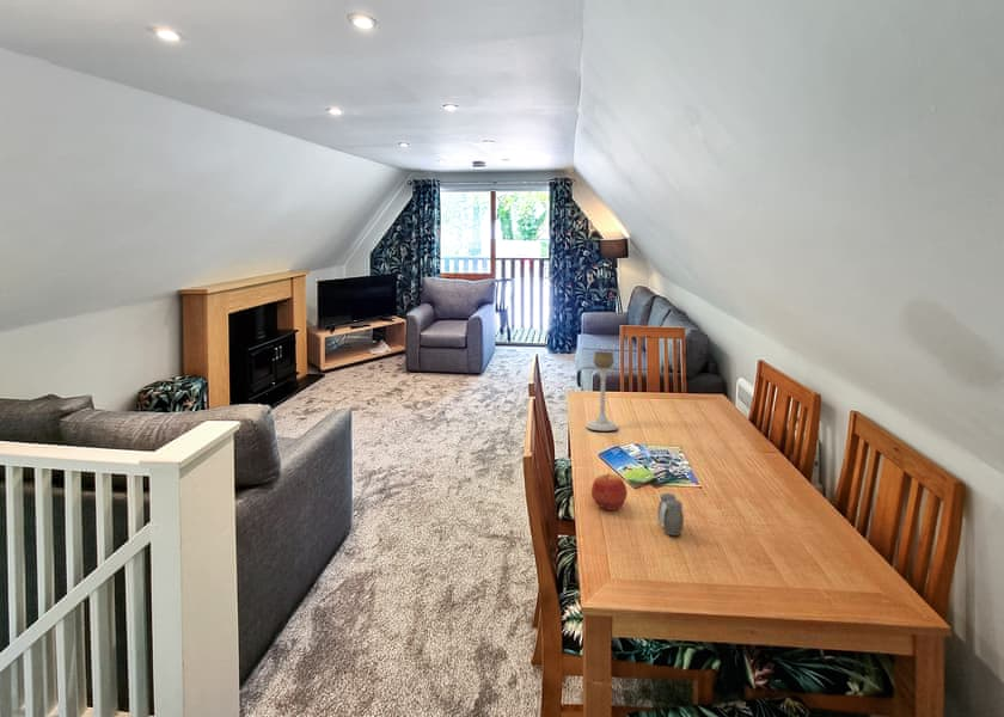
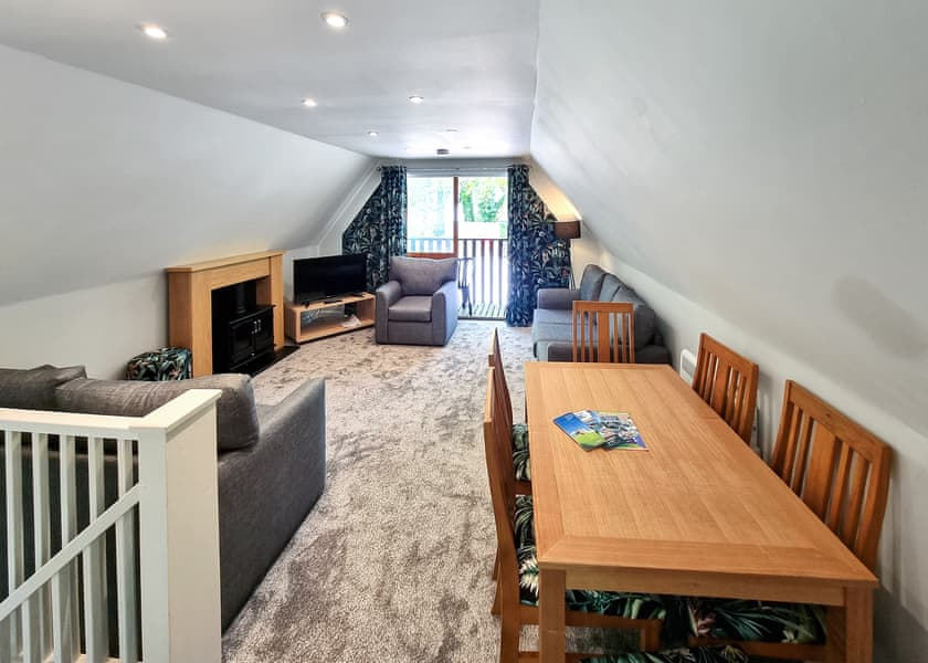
- candle holder (602, 390)
- salt and pepper shaker (671, 513)
- apple (608, 489)
